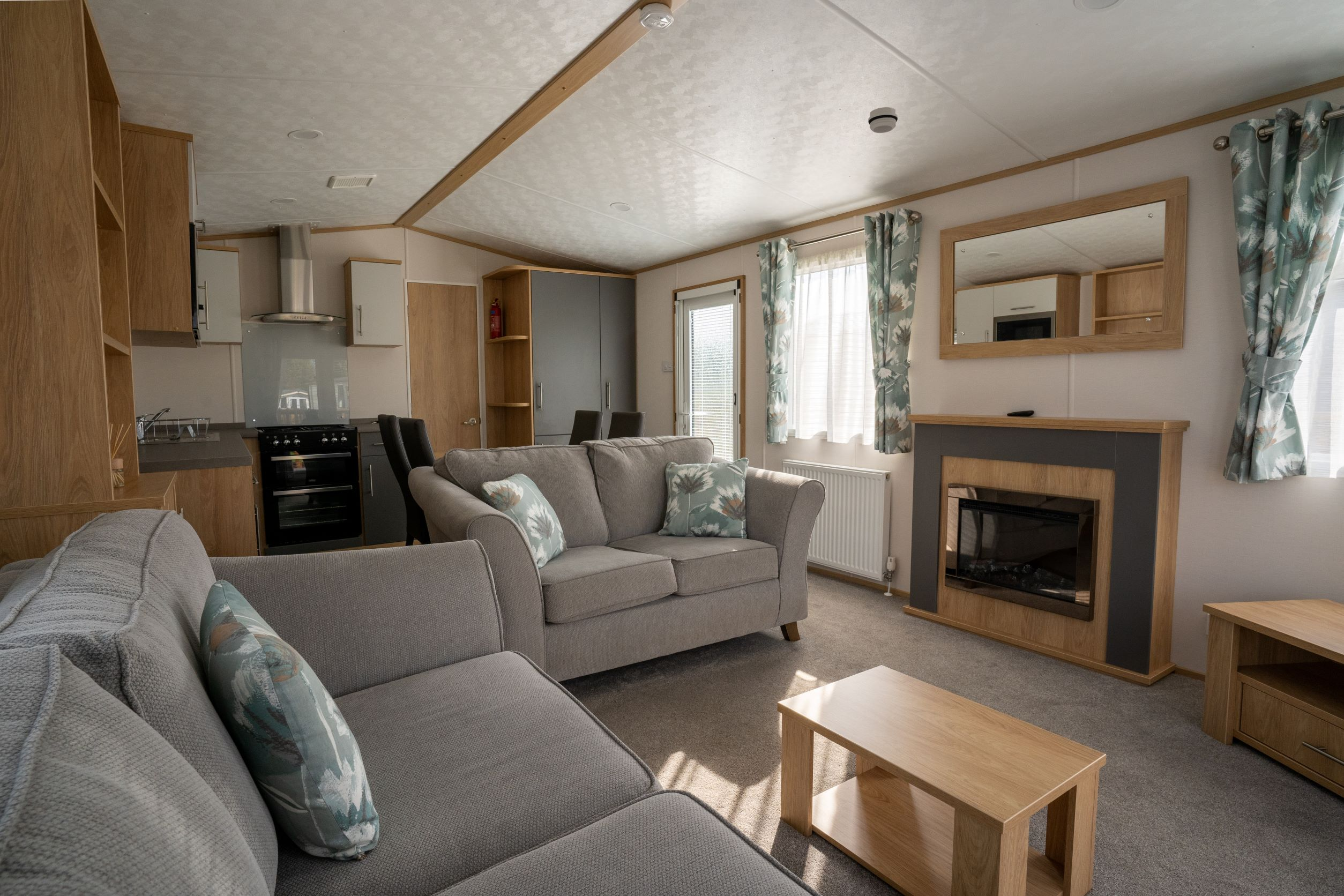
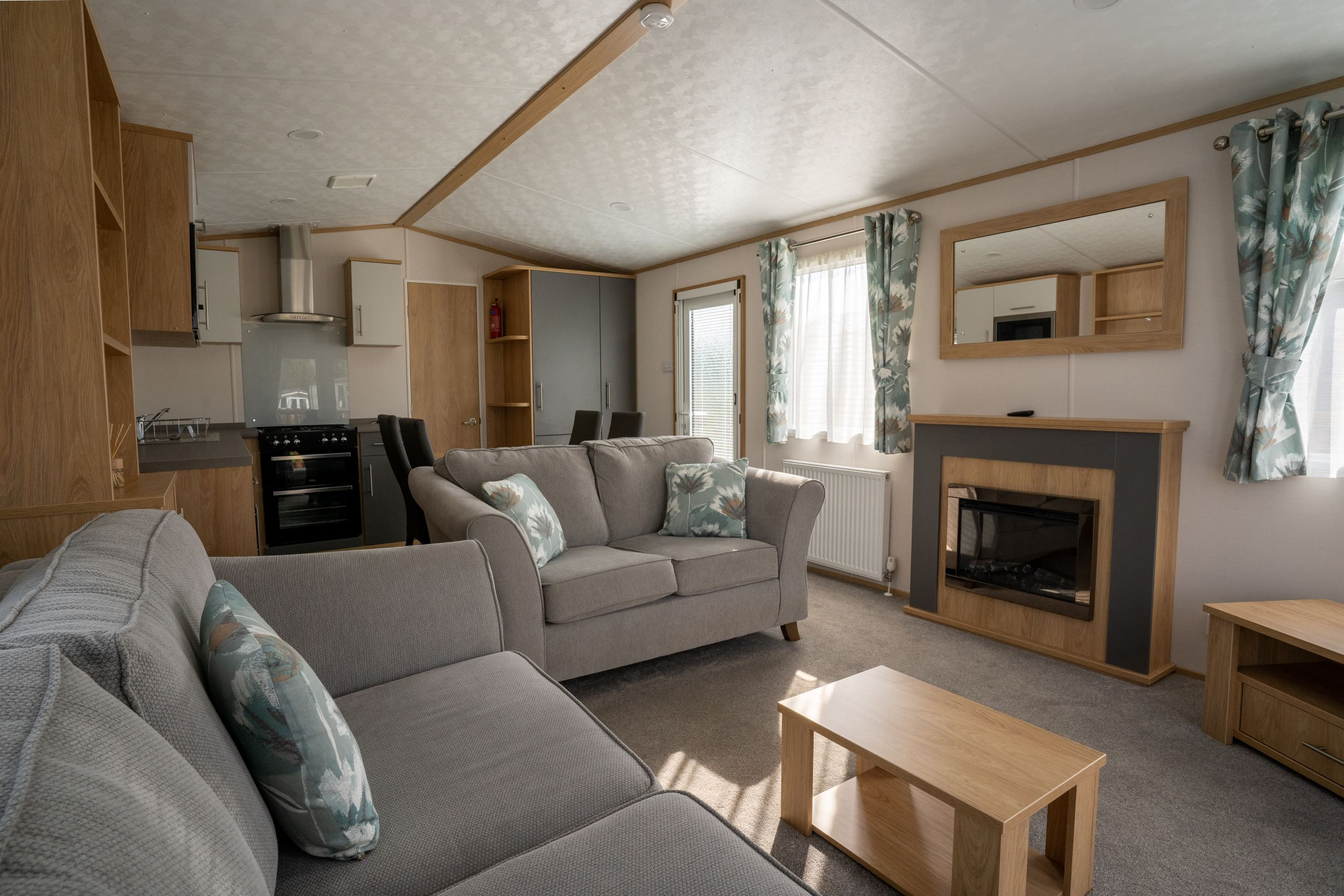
- smoke detector (883, 121)
